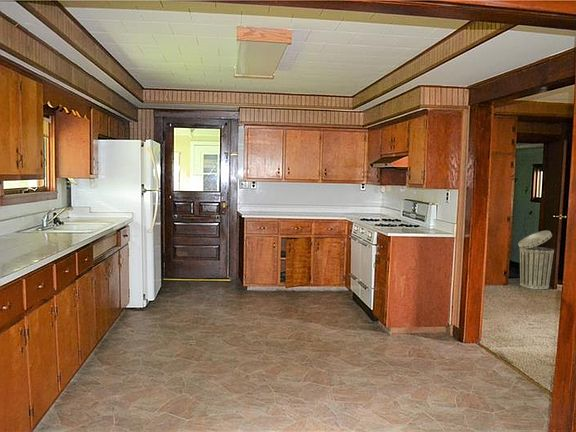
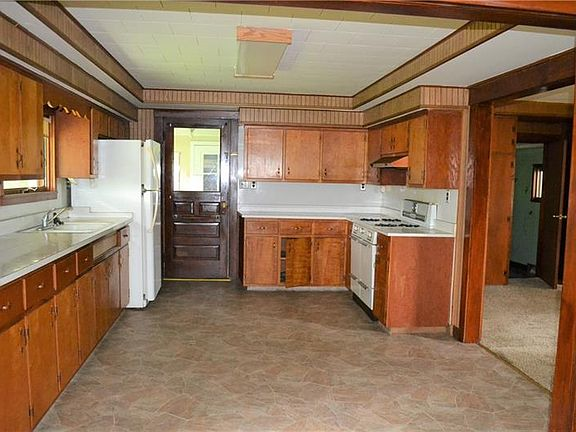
- trash can (535, 258)
